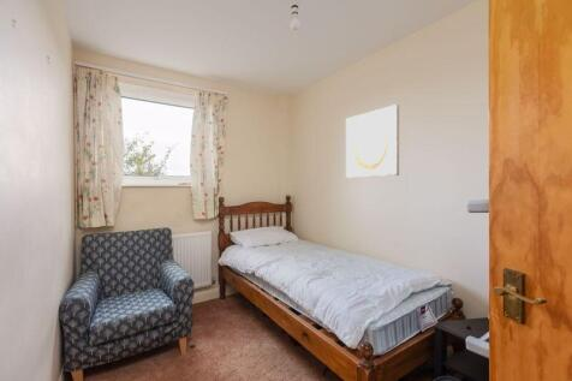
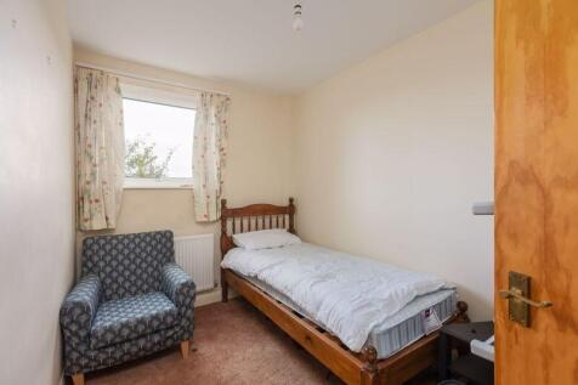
- wall art (370, 144)
